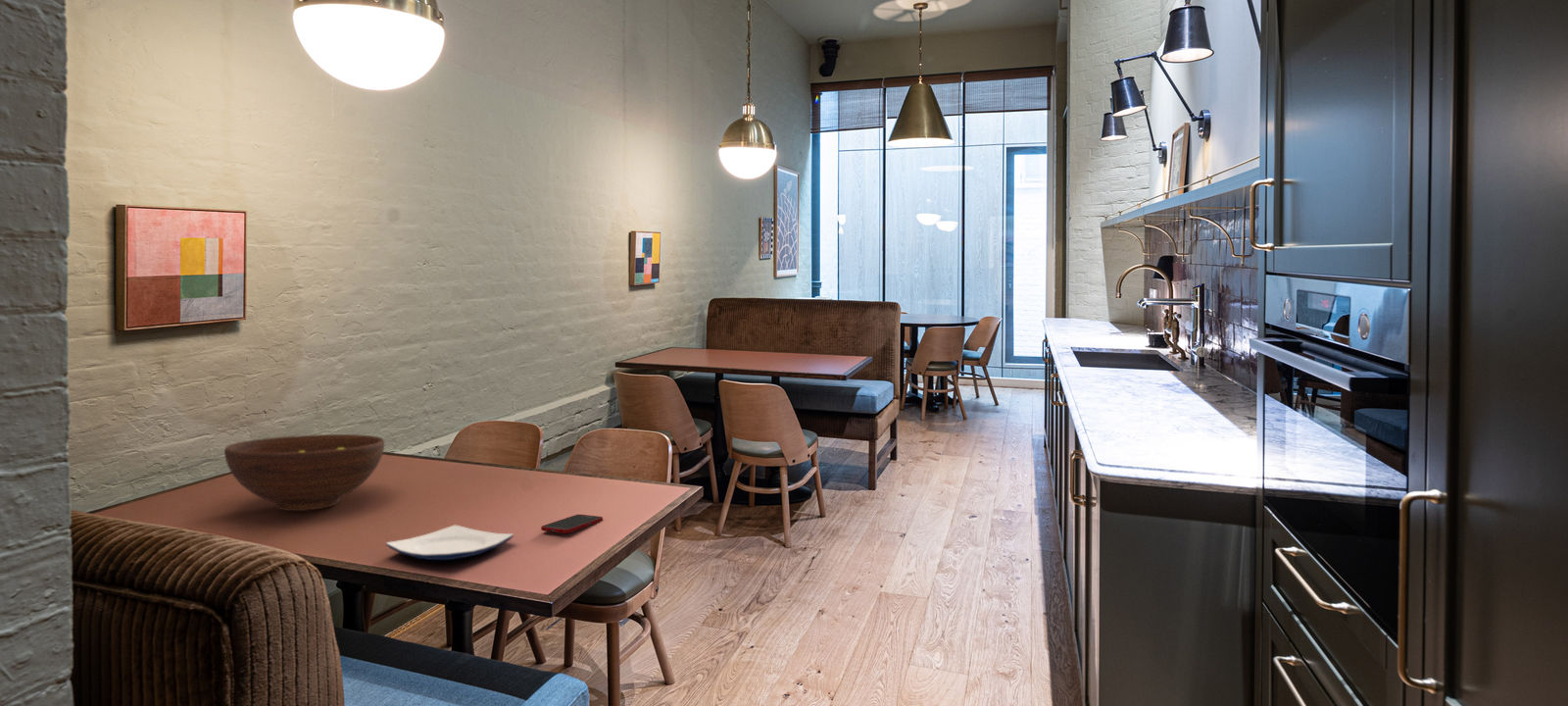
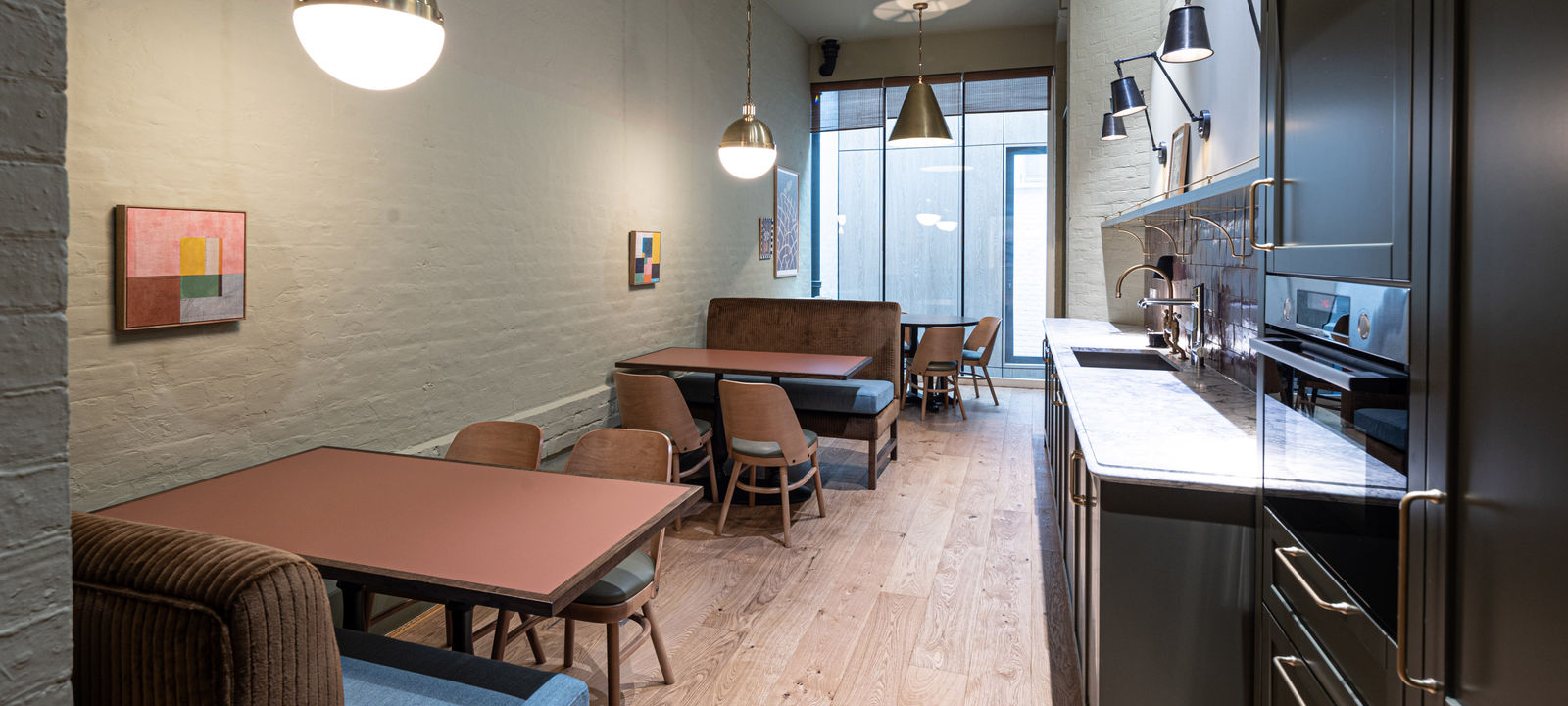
- plate (451, 544)
- fruit bowl (308, 475)
- cell phone (572, 524)
